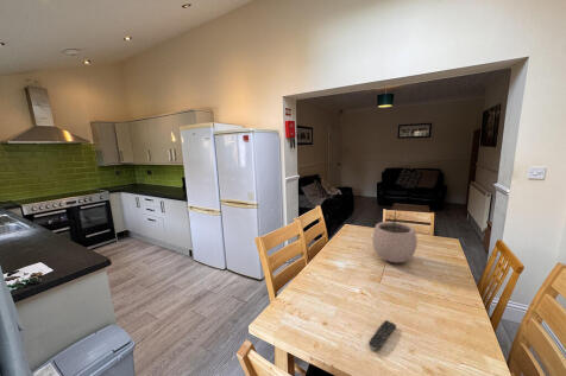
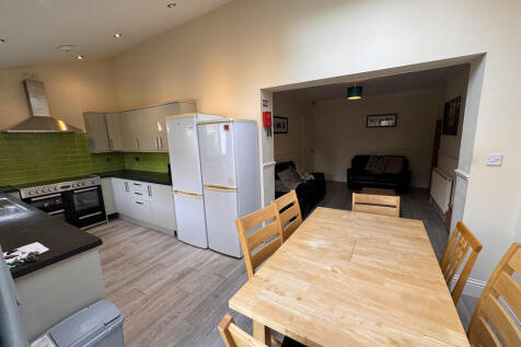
- plant pot (394, 236)
- remote control (382, 334)
